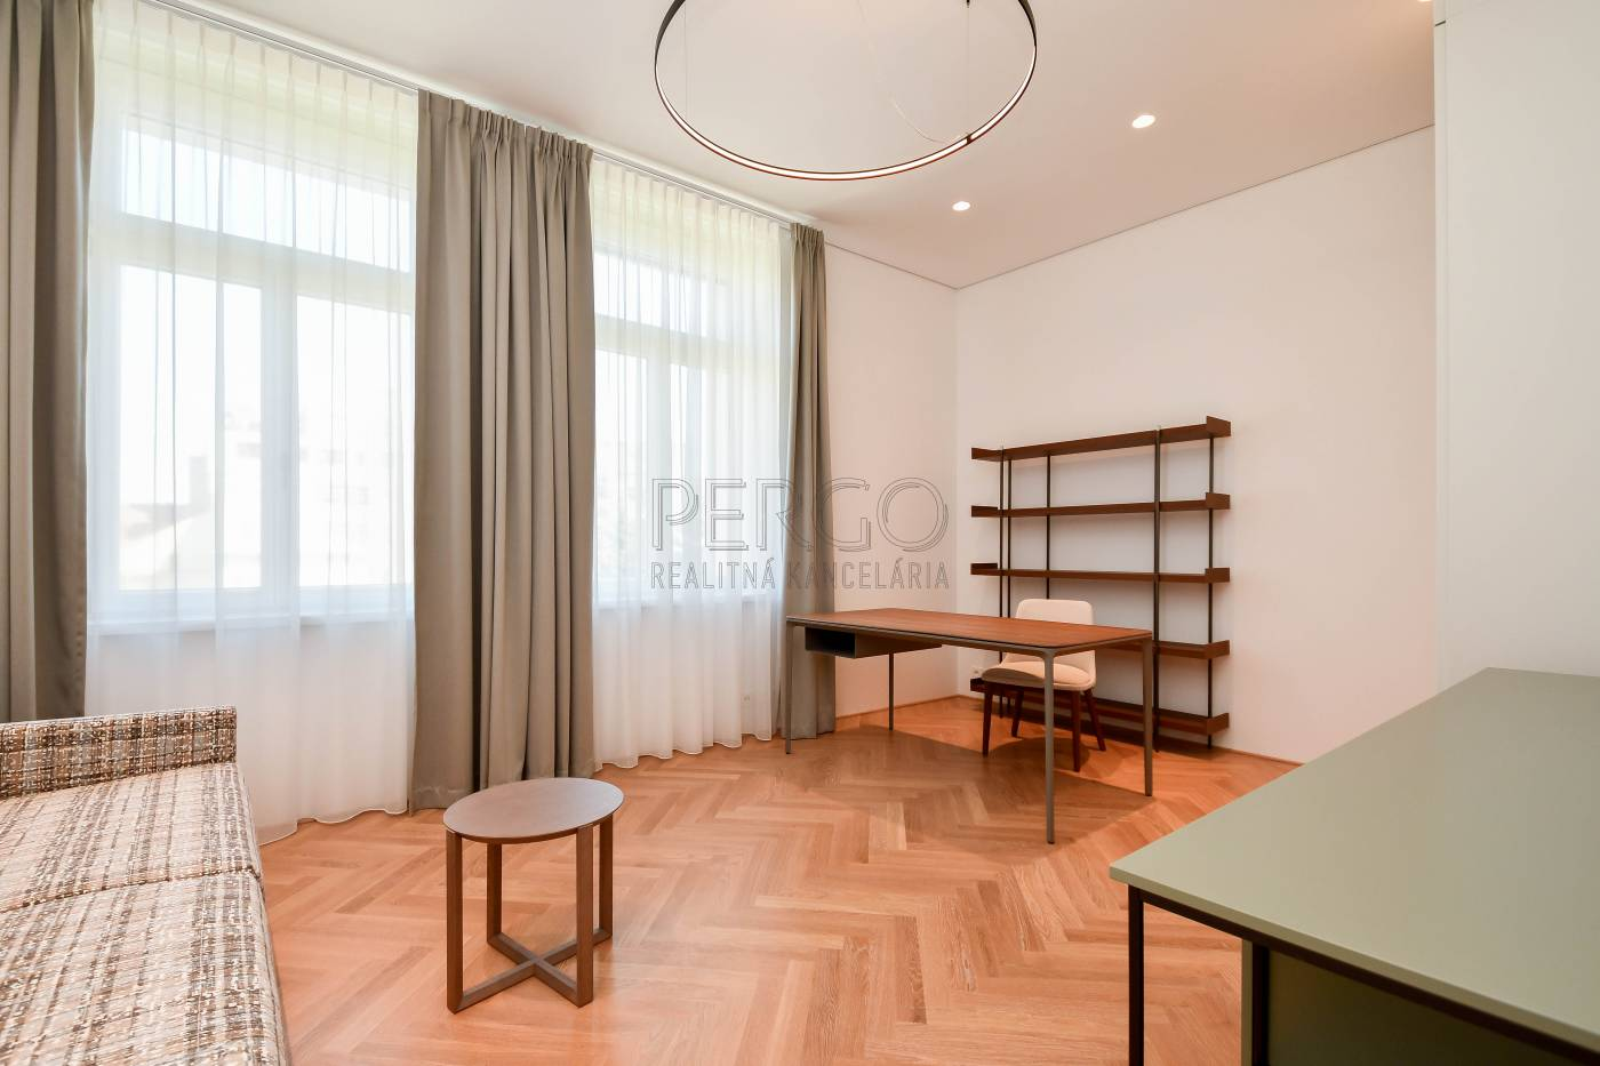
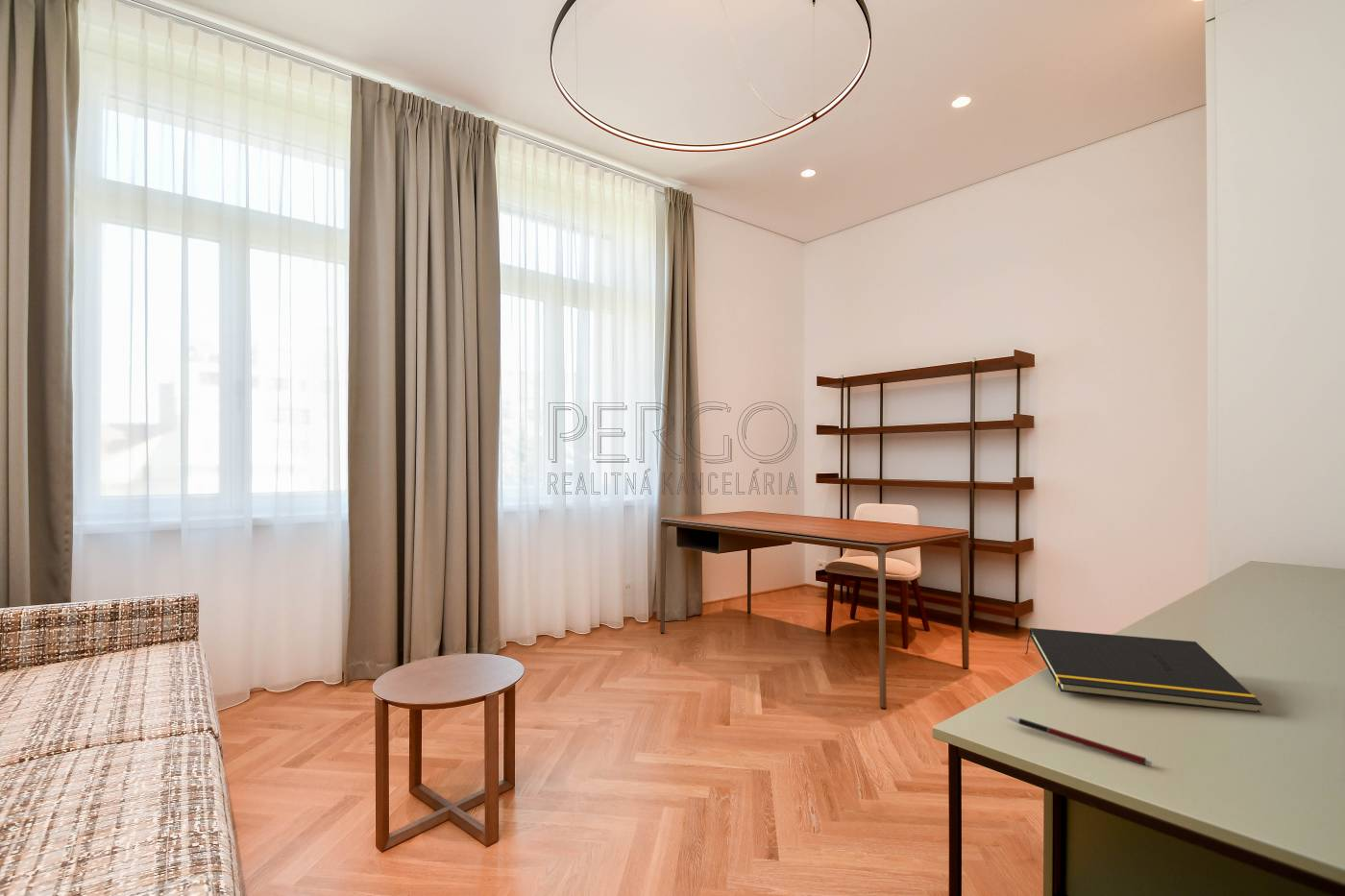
+ pen (1072, 738)
+ notepad (1131, 665)
